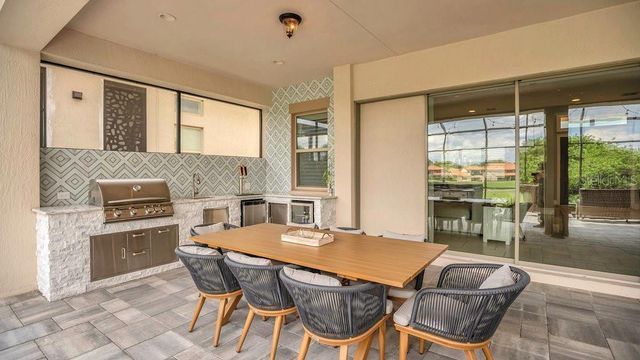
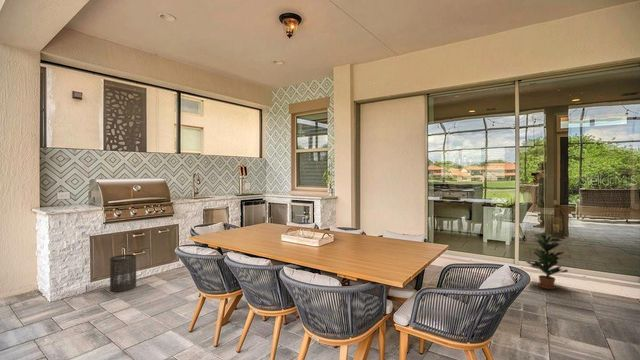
+ trash can (123, 272)
+ potted plant (546, 259)
